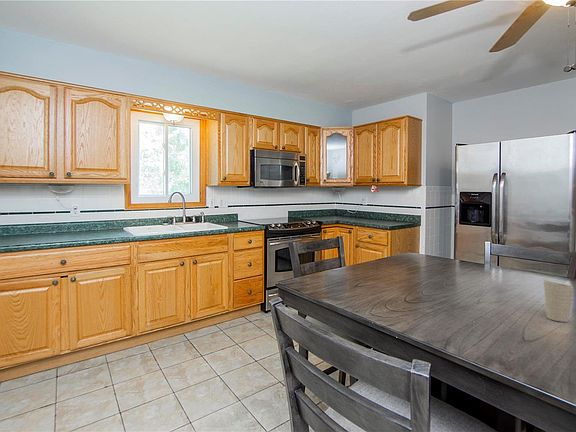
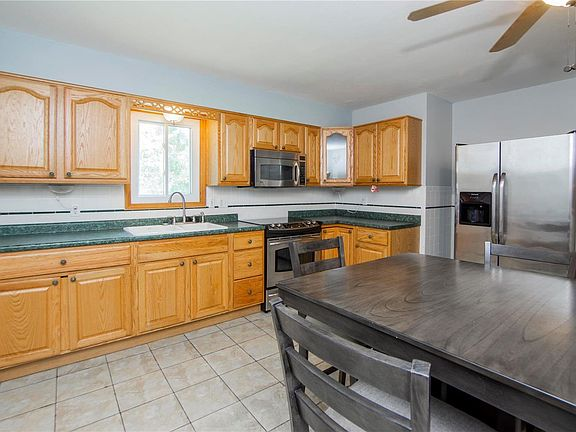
- cup (557, 300)
